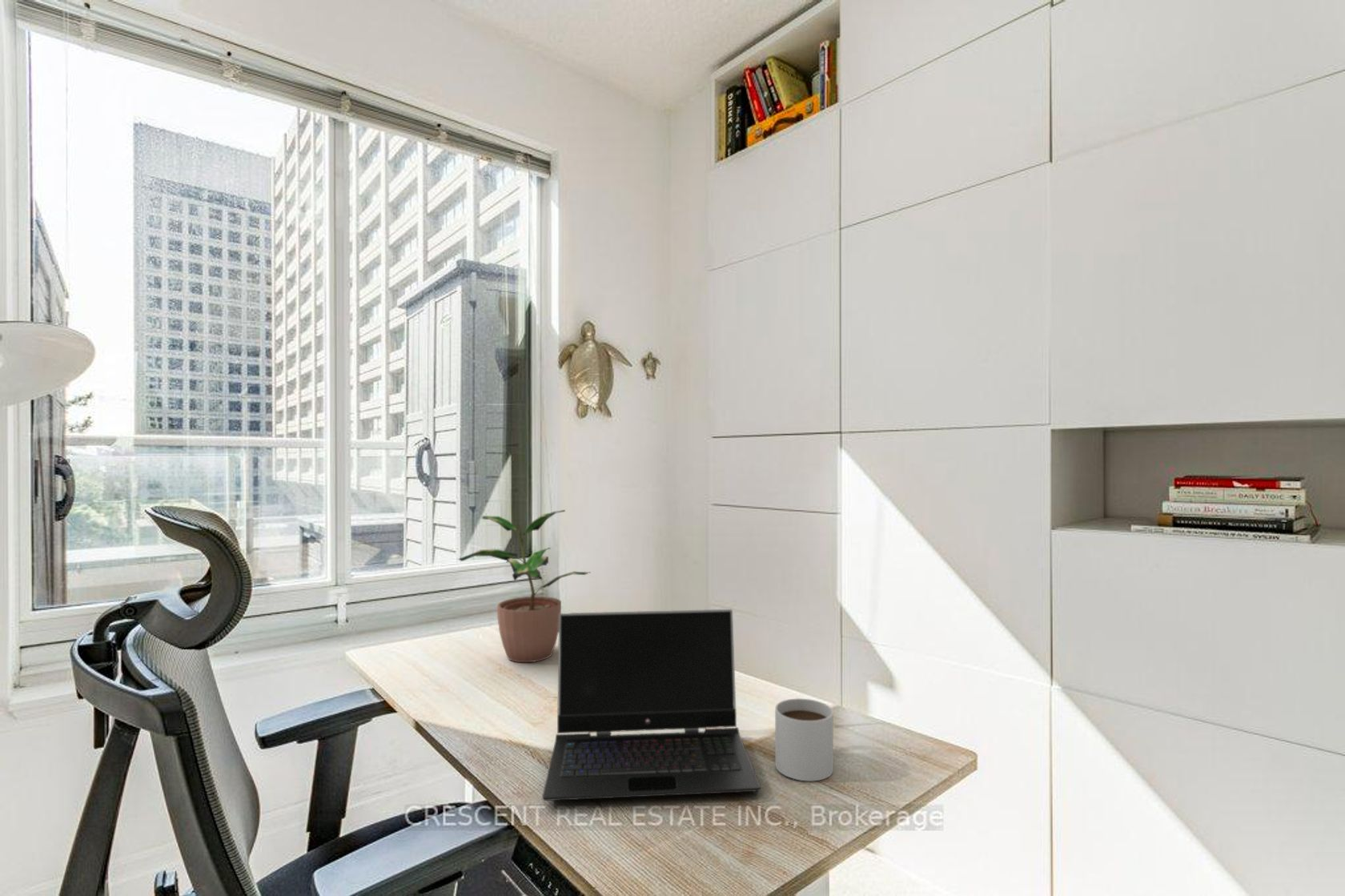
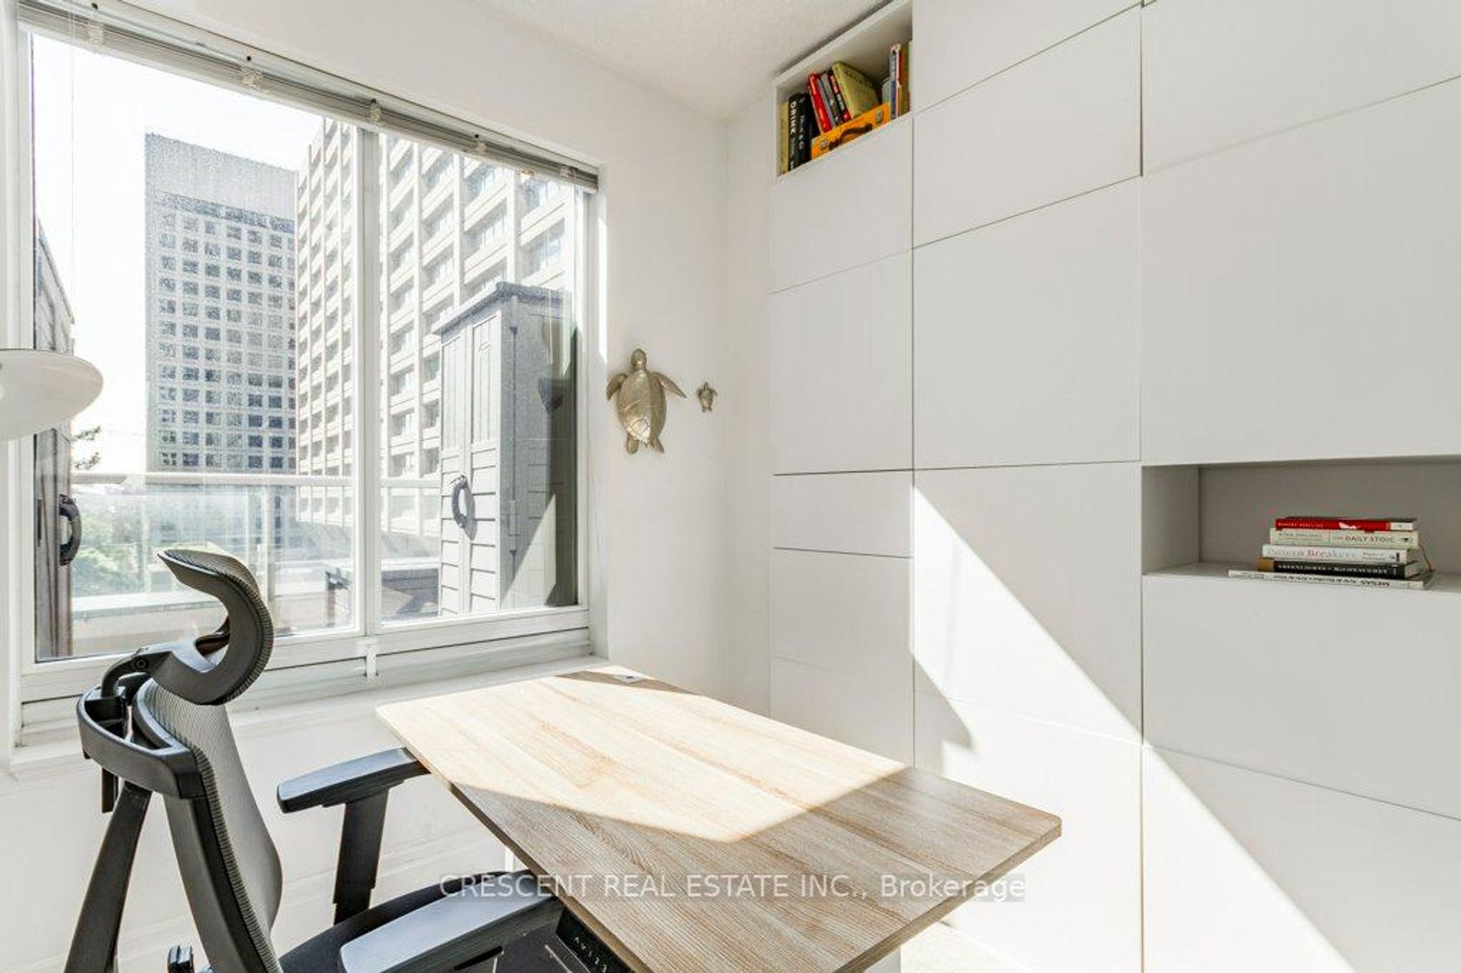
- laptop computer (649, 696)
- mug (809, 733)
- potted plant (528, 580)
